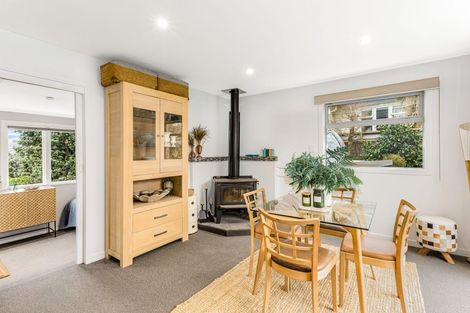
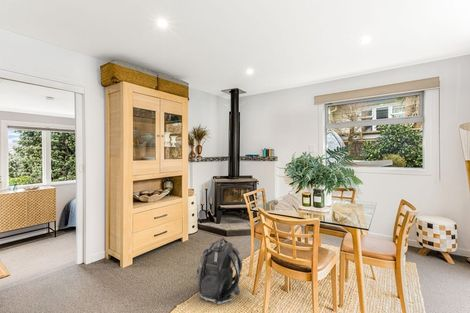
+ backpack (219, 265)
